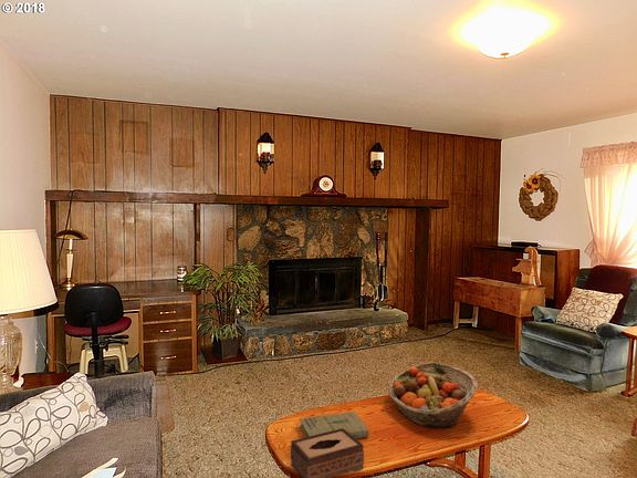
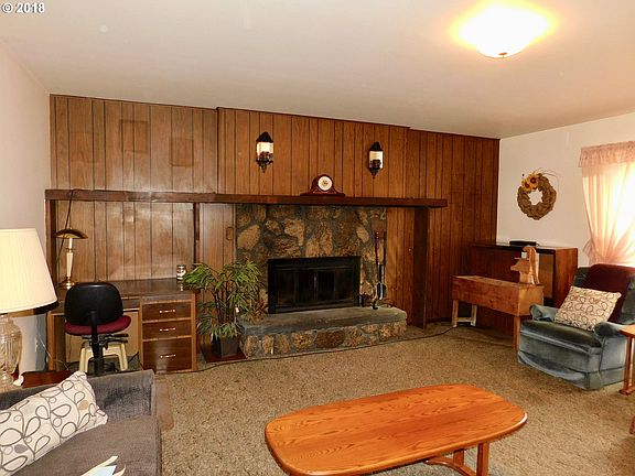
- tissue box (326, 455)
- book (333, 427)
- fruit basket (430, 393)
